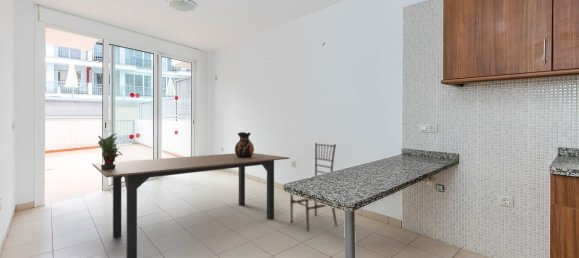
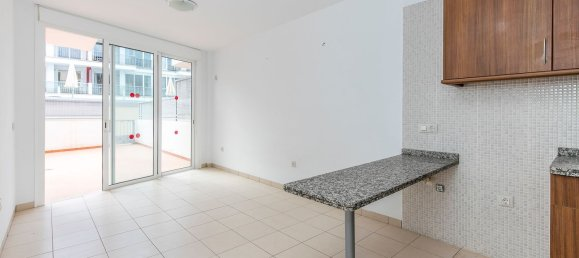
- potted plant (110, 150)
- ceramic jug (244, 144)
- dining table (200, 171)
- dining chair (315, 175)
